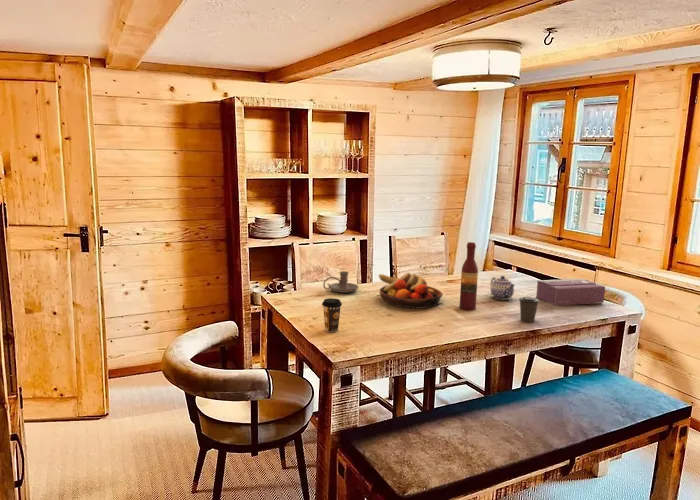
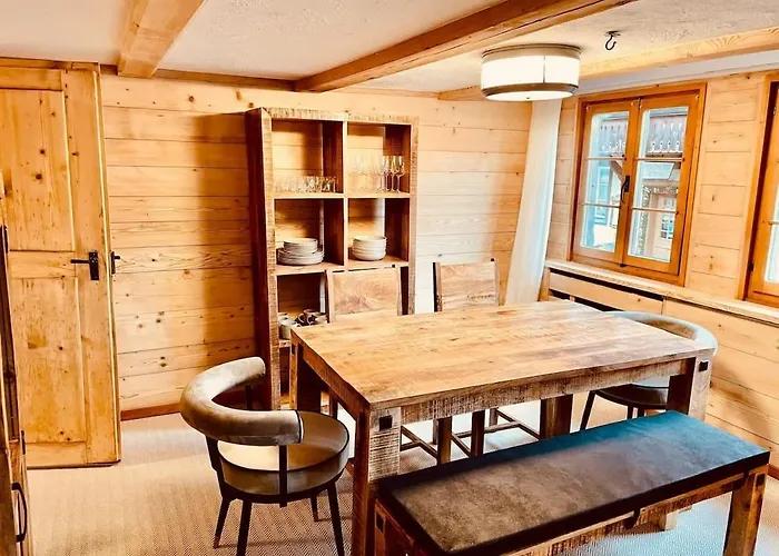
- coffee cup (528, 309)
- candle holder (340, 281)
- tissue box (570, 291)
- wine bottle (469, 276)
- teapot (502, 286)
- coffee cup (331, 315)
- fruit bowl (410, 288)
